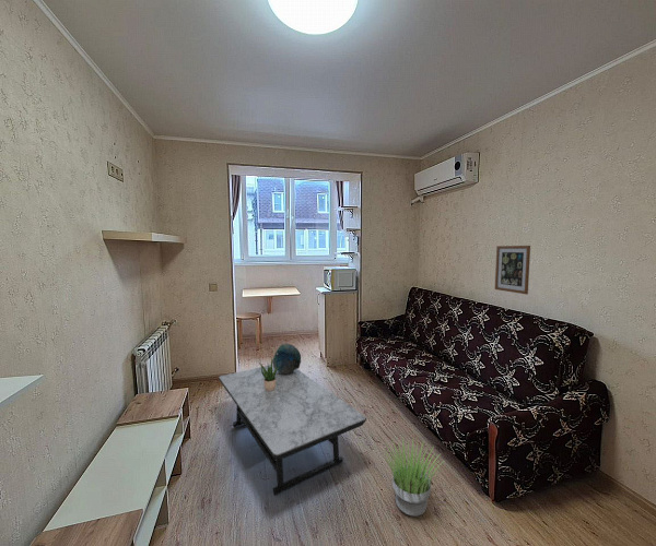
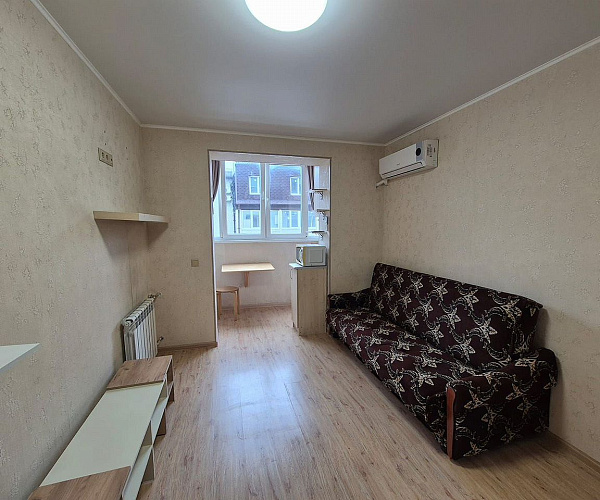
- potted plant (411, 479)
- potted plant (269, 372)
- coffee table (282, 418)
- wall art (511, 269)
- decorative bowl (286, 357)
